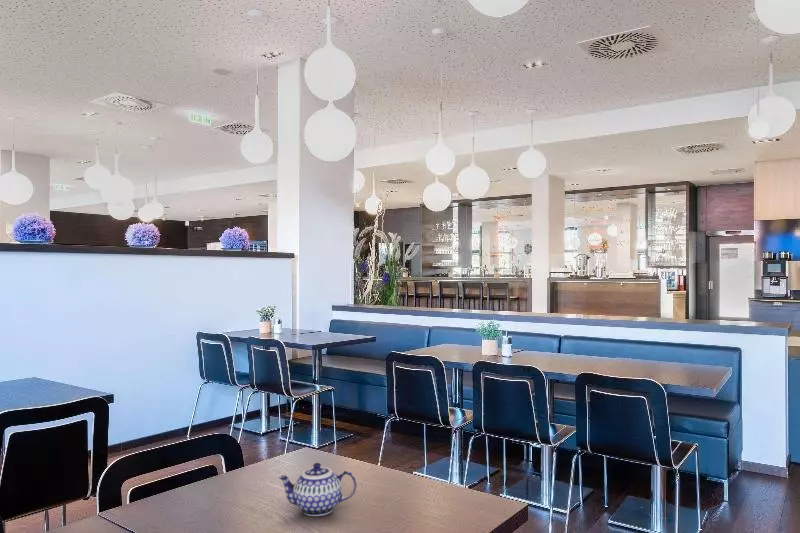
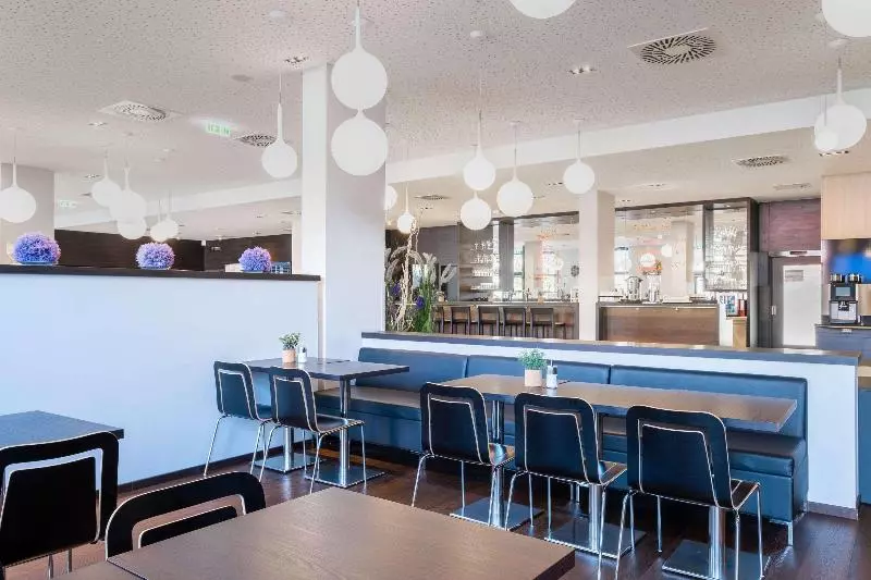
- teapot (317, 486)
